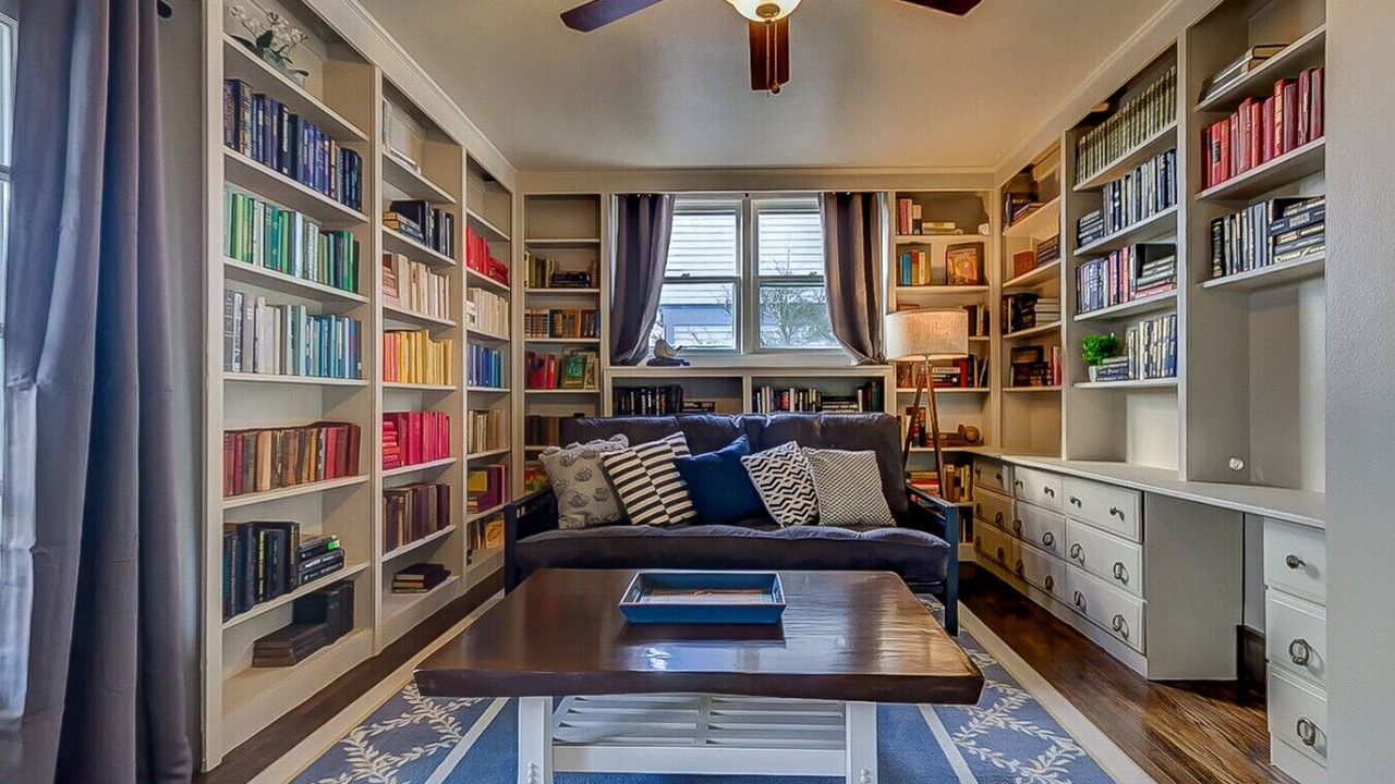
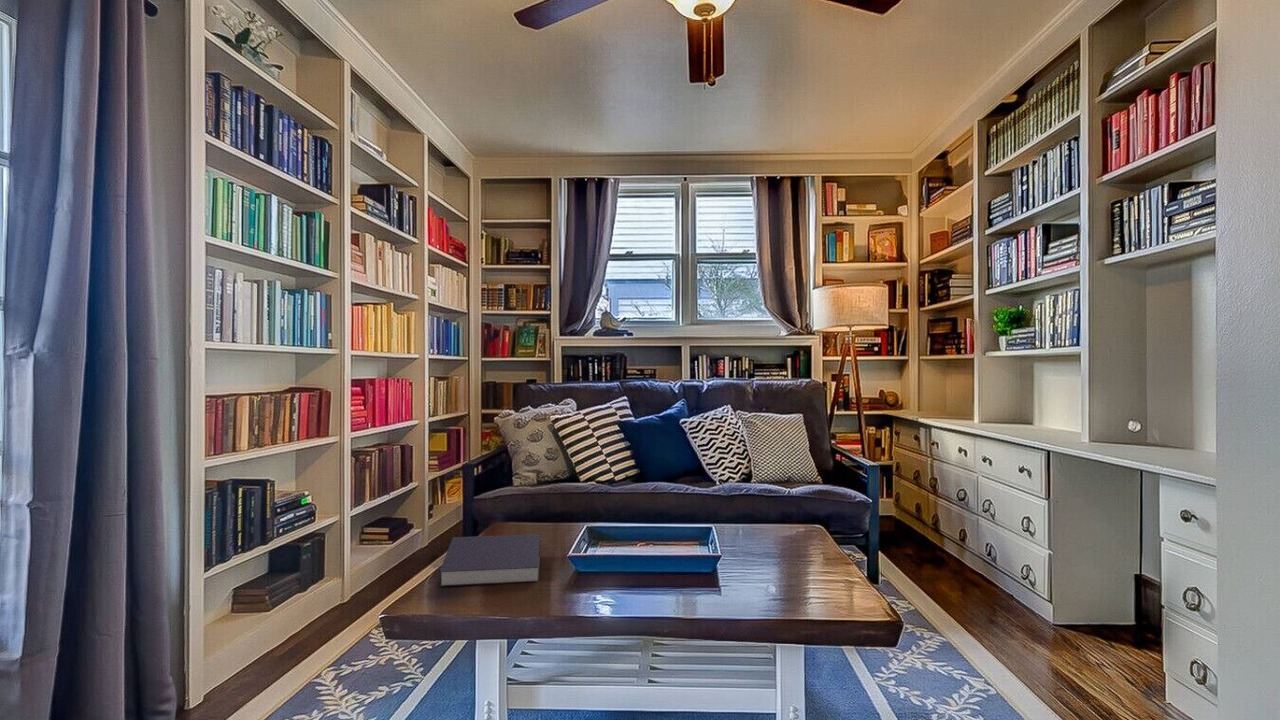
+ book (493, 558)
